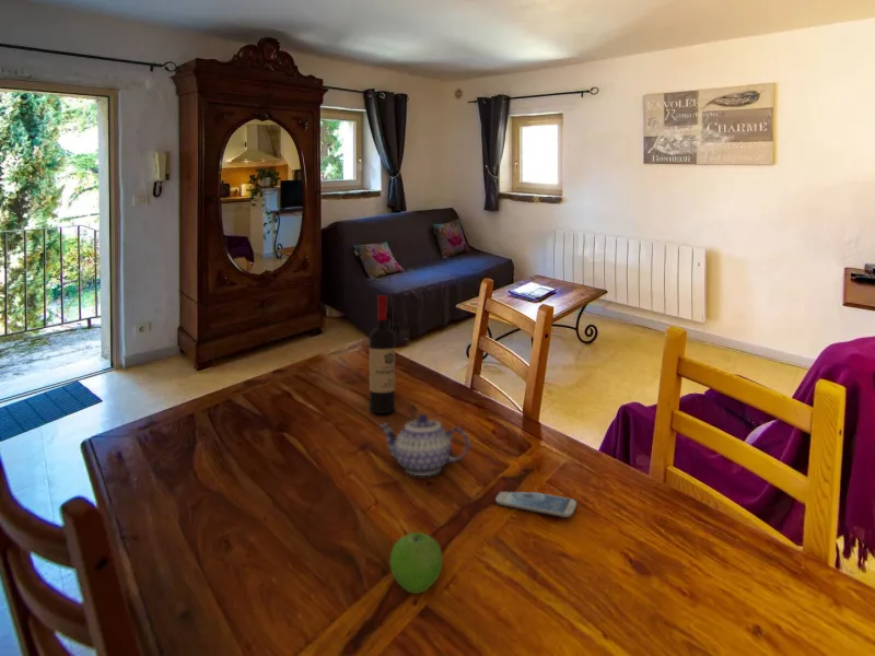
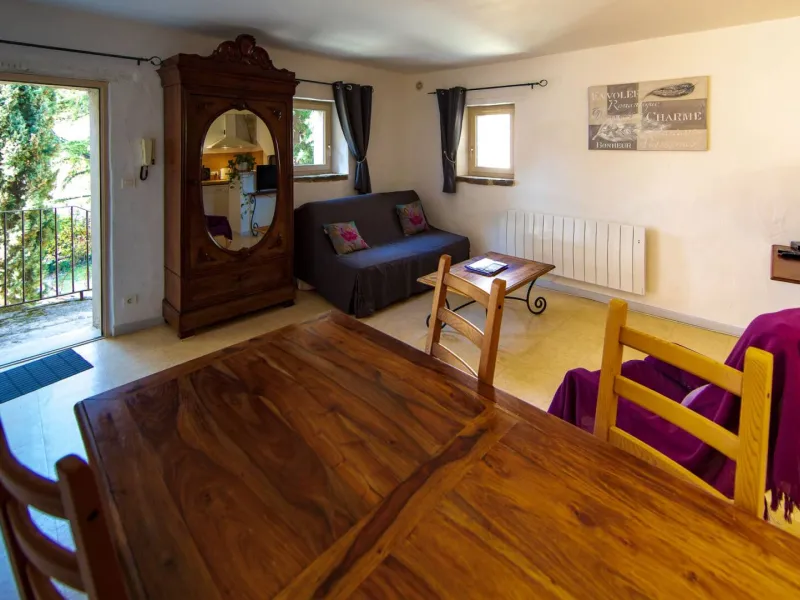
- teapot (422, 442)
- fruit (416, 562)
- wine bottle (382, 353)
- smartphone (535, 502)
